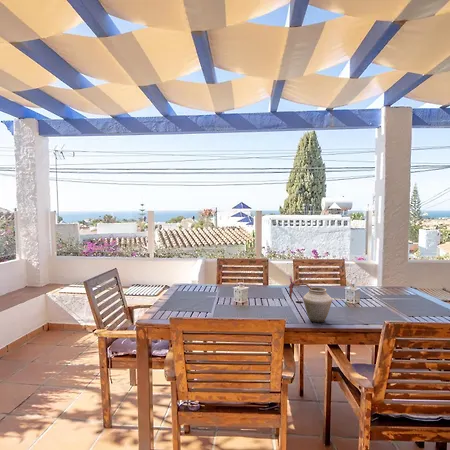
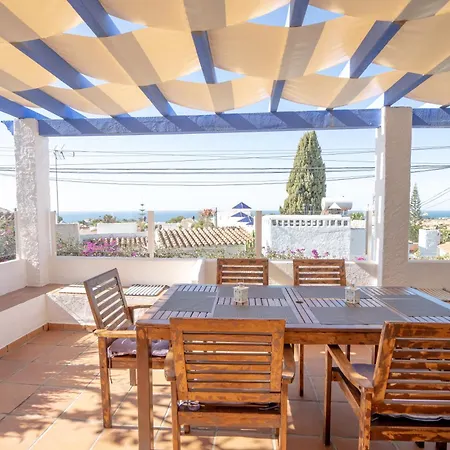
- vase (309, 298)
